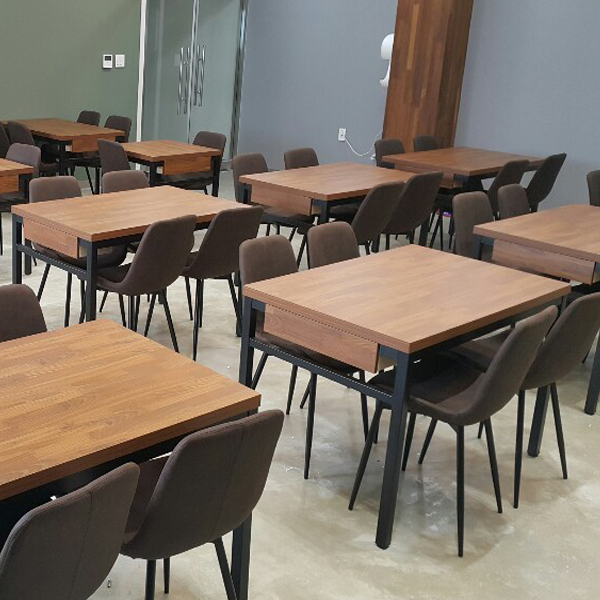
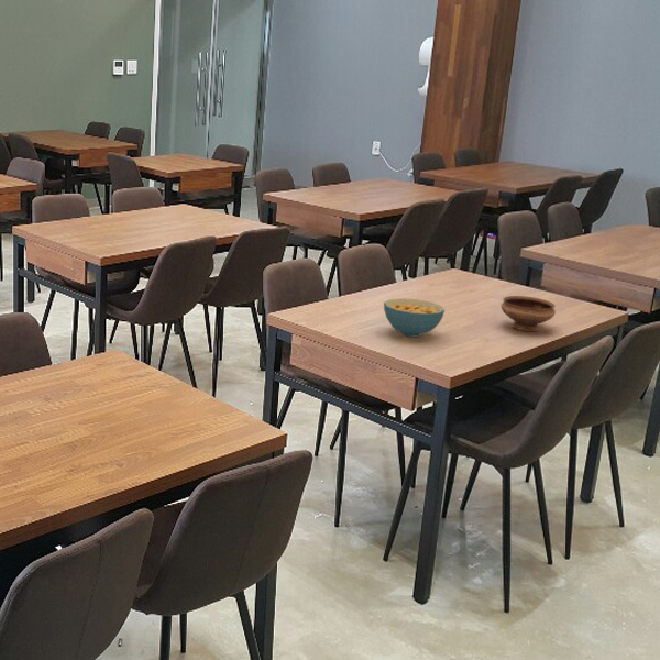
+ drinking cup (527, 315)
+ cereal bowl (413, 320)
